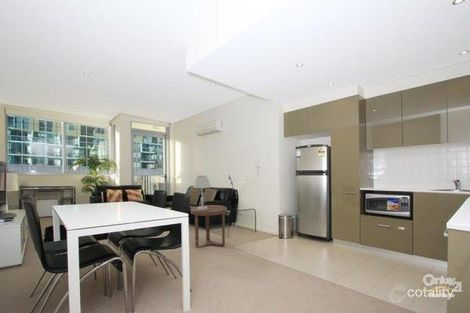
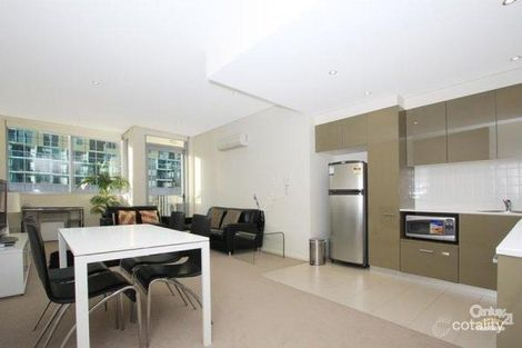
- side table (208, 226)
- table lamp (202, 192)
